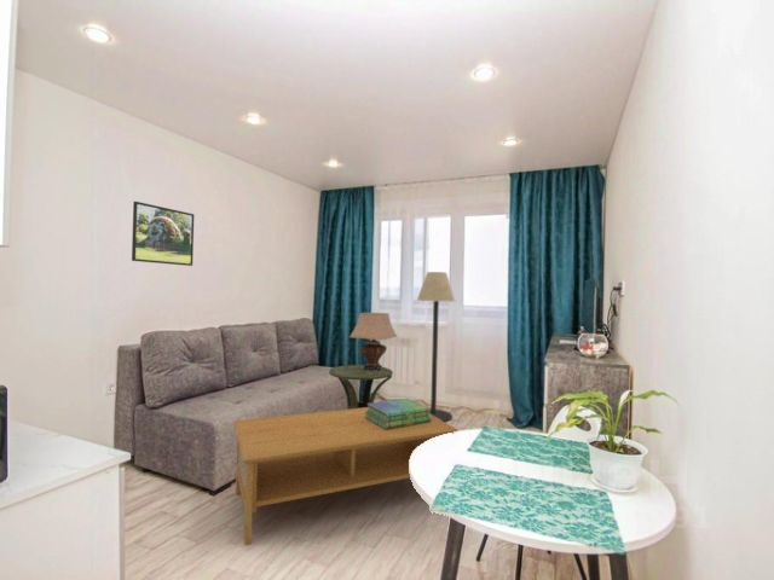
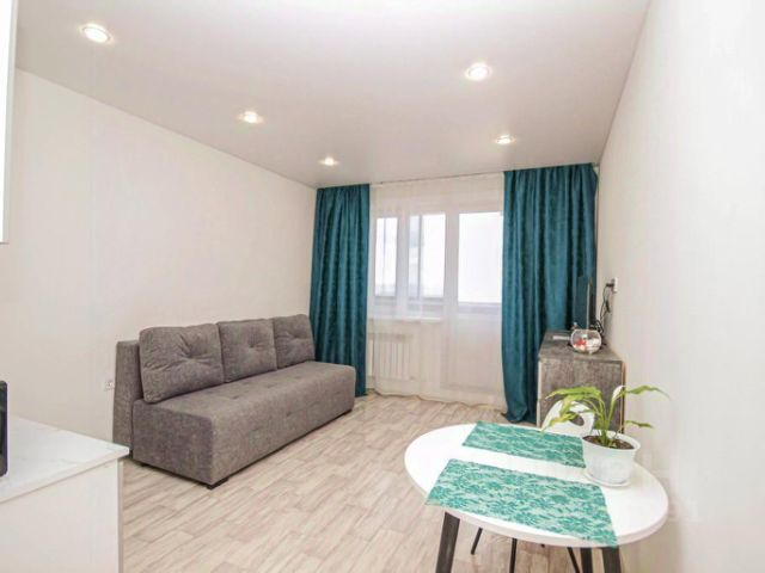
- coffee table (343, 459)
- stack of books (397, 412)
- floor lamp (434, 343)
- side table (359, 405)
- table lamp (374, 341)
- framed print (164, 236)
